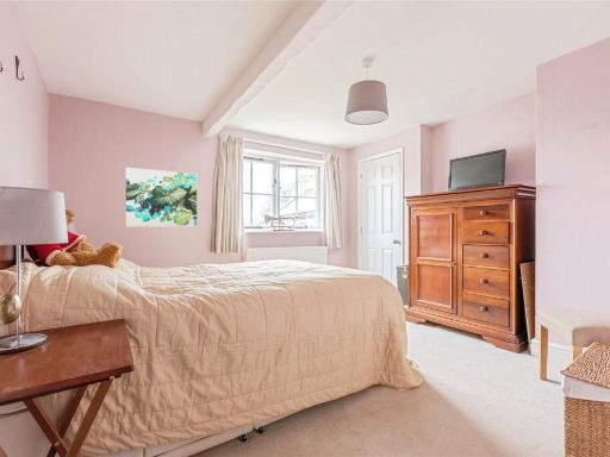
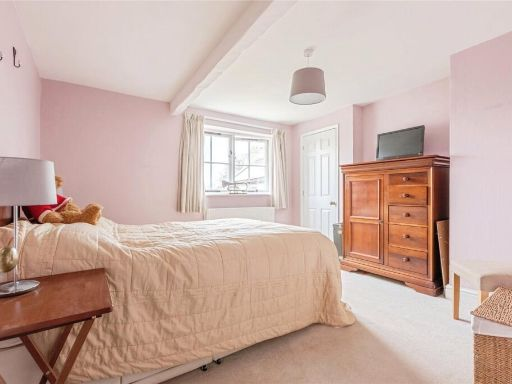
- wall art (162, 199)
